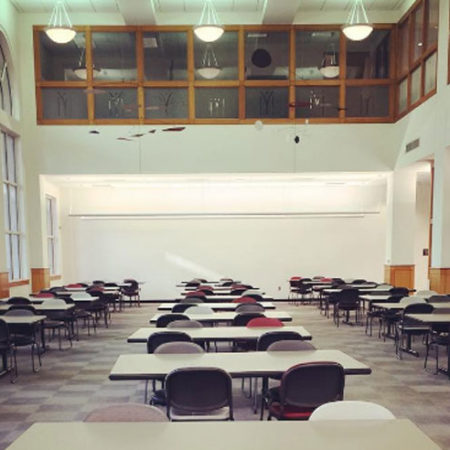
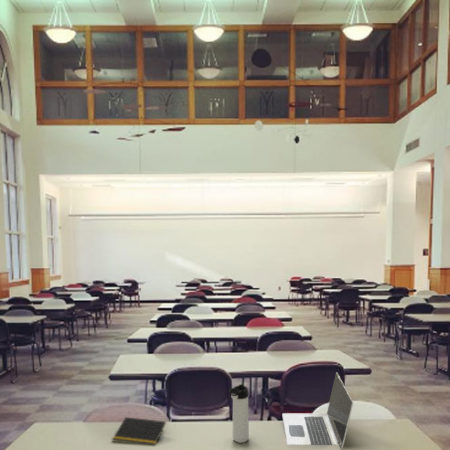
+ laptop (314, 414)
+ thermos bottle (238, 413)
+ notepad (139, 431)
